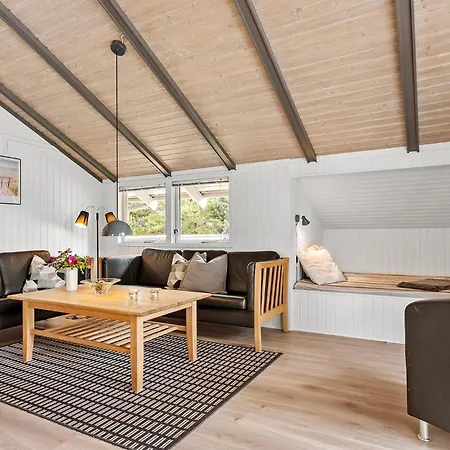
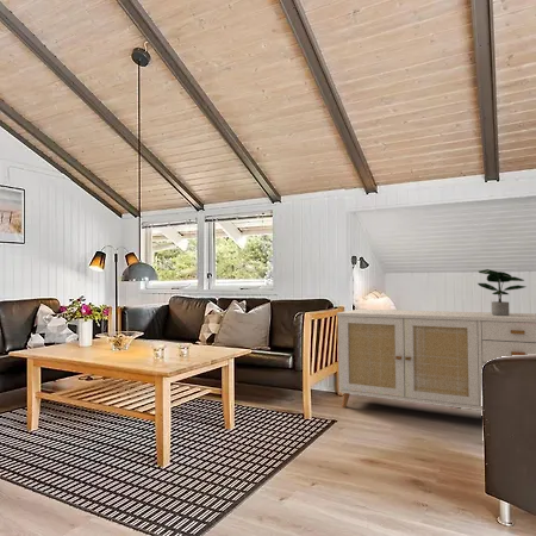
+ potted plant (500, 291)
+ sideboard (442, 363)
